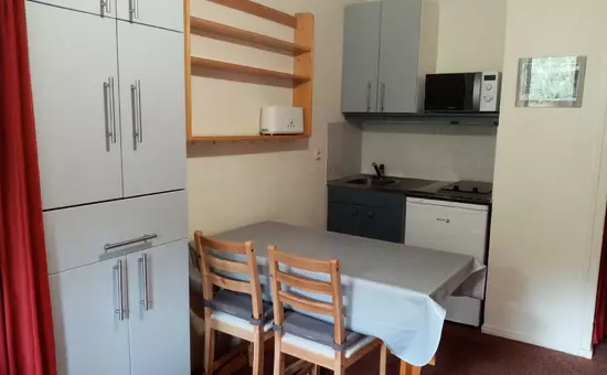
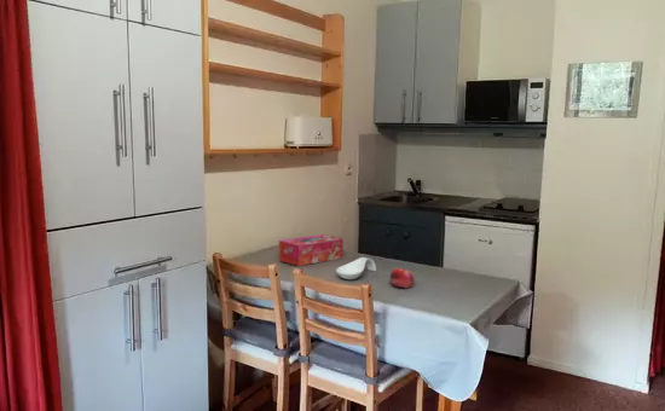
+ fruit (400, 277)
+ tissue box (311, 249)
+ spoon rest (357, 267)
